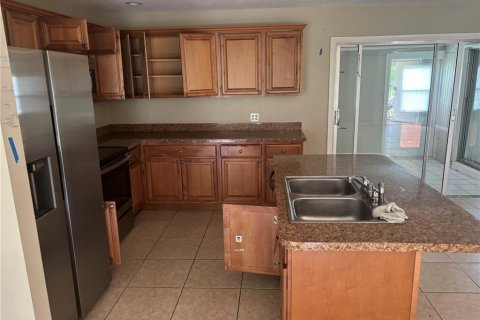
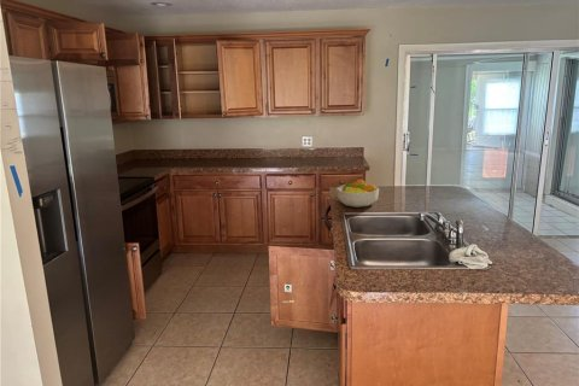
+ fruit bowl (357, 192)
